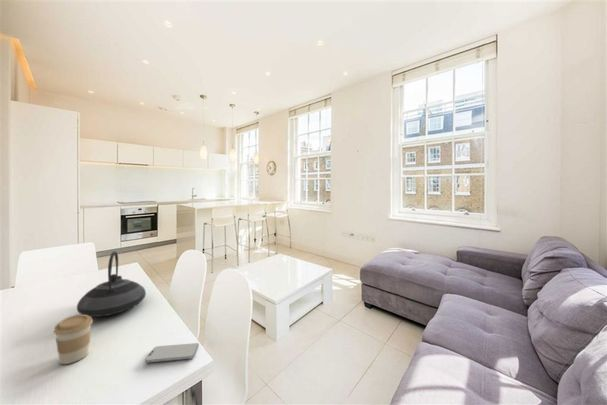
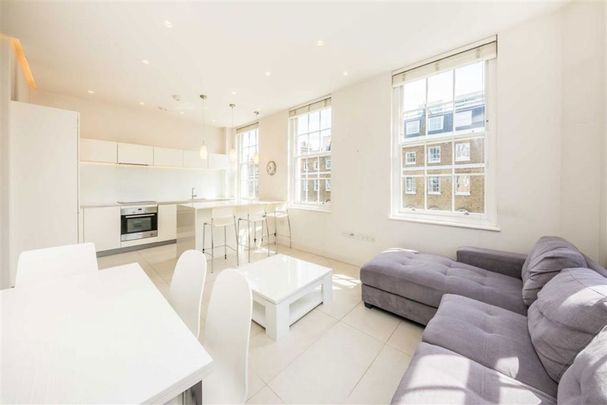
- teapot (114, 279)
- smartphone (173, 352)
- coffee cup (74, 337)
